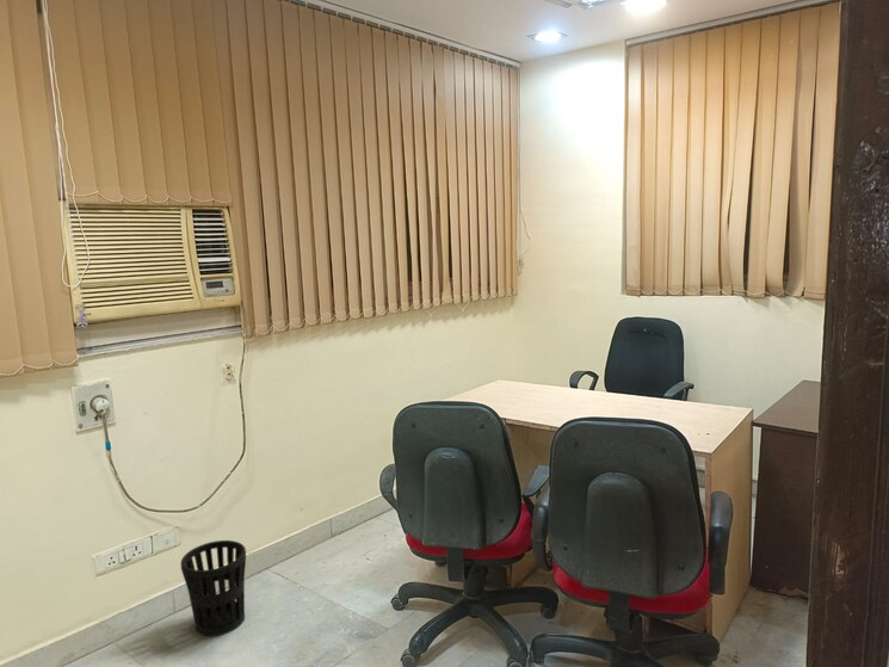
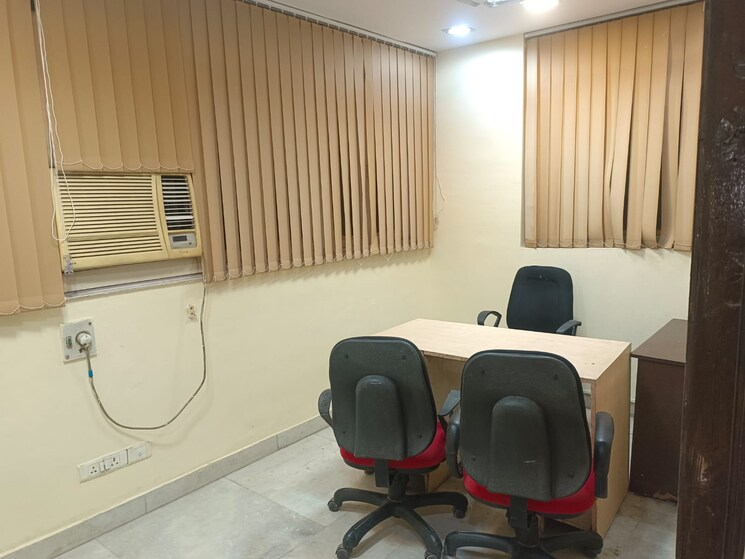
- wastebasket (215, 588)
